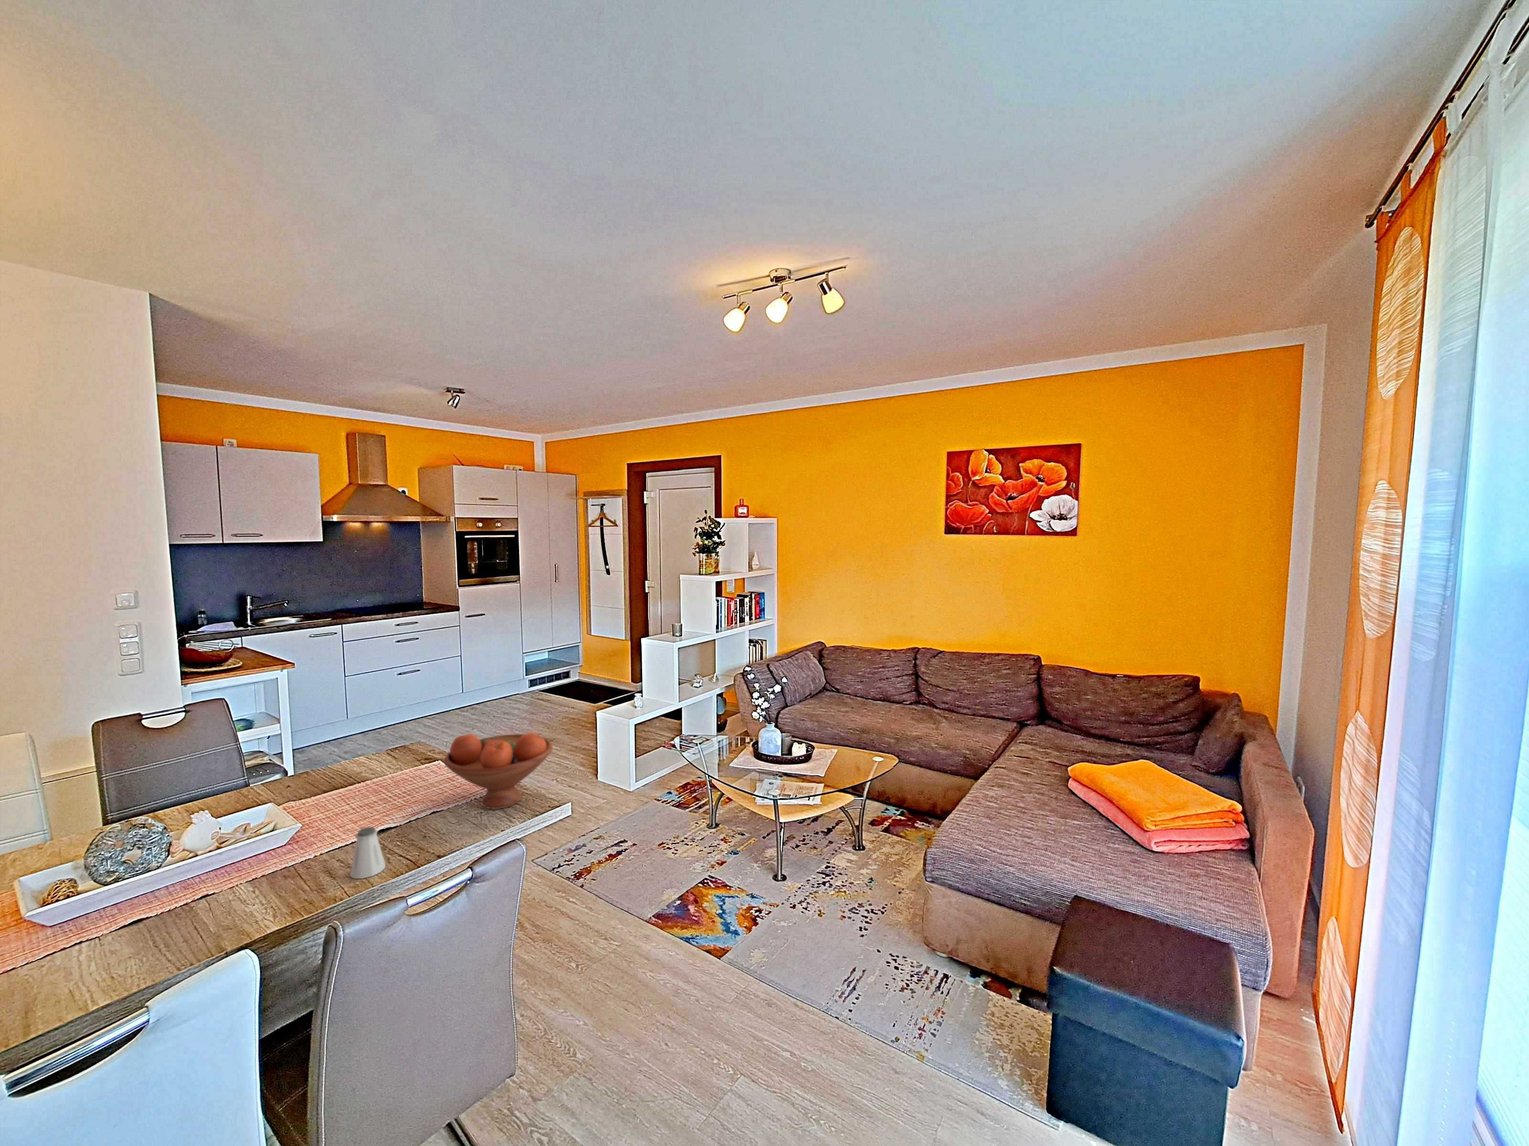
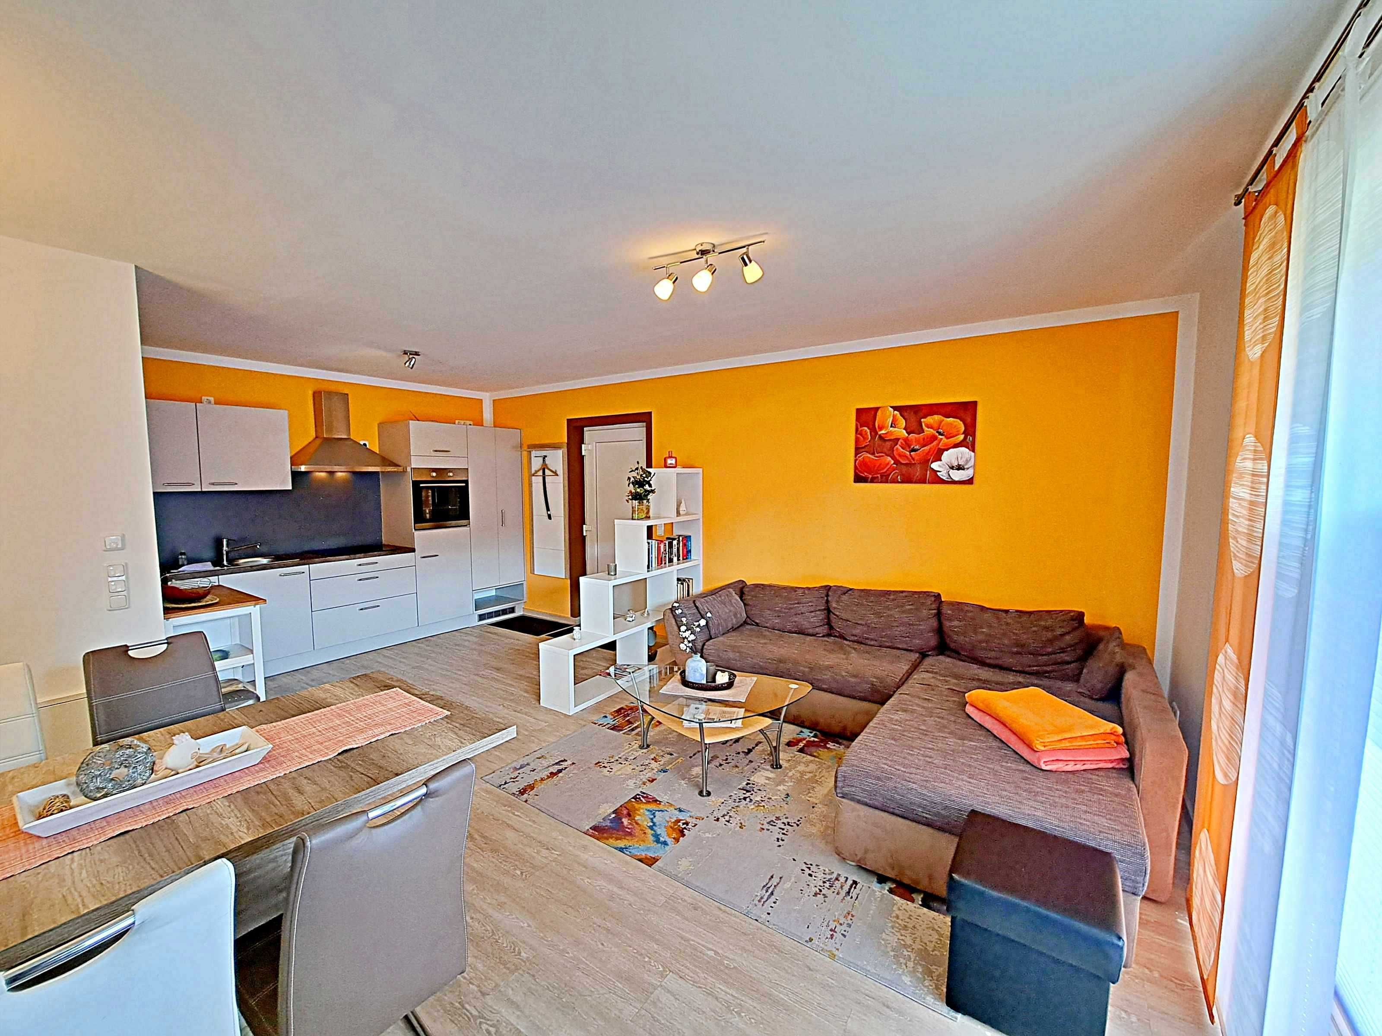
- fruit bowl (501, 766)
- saltshaker (367, 850)
